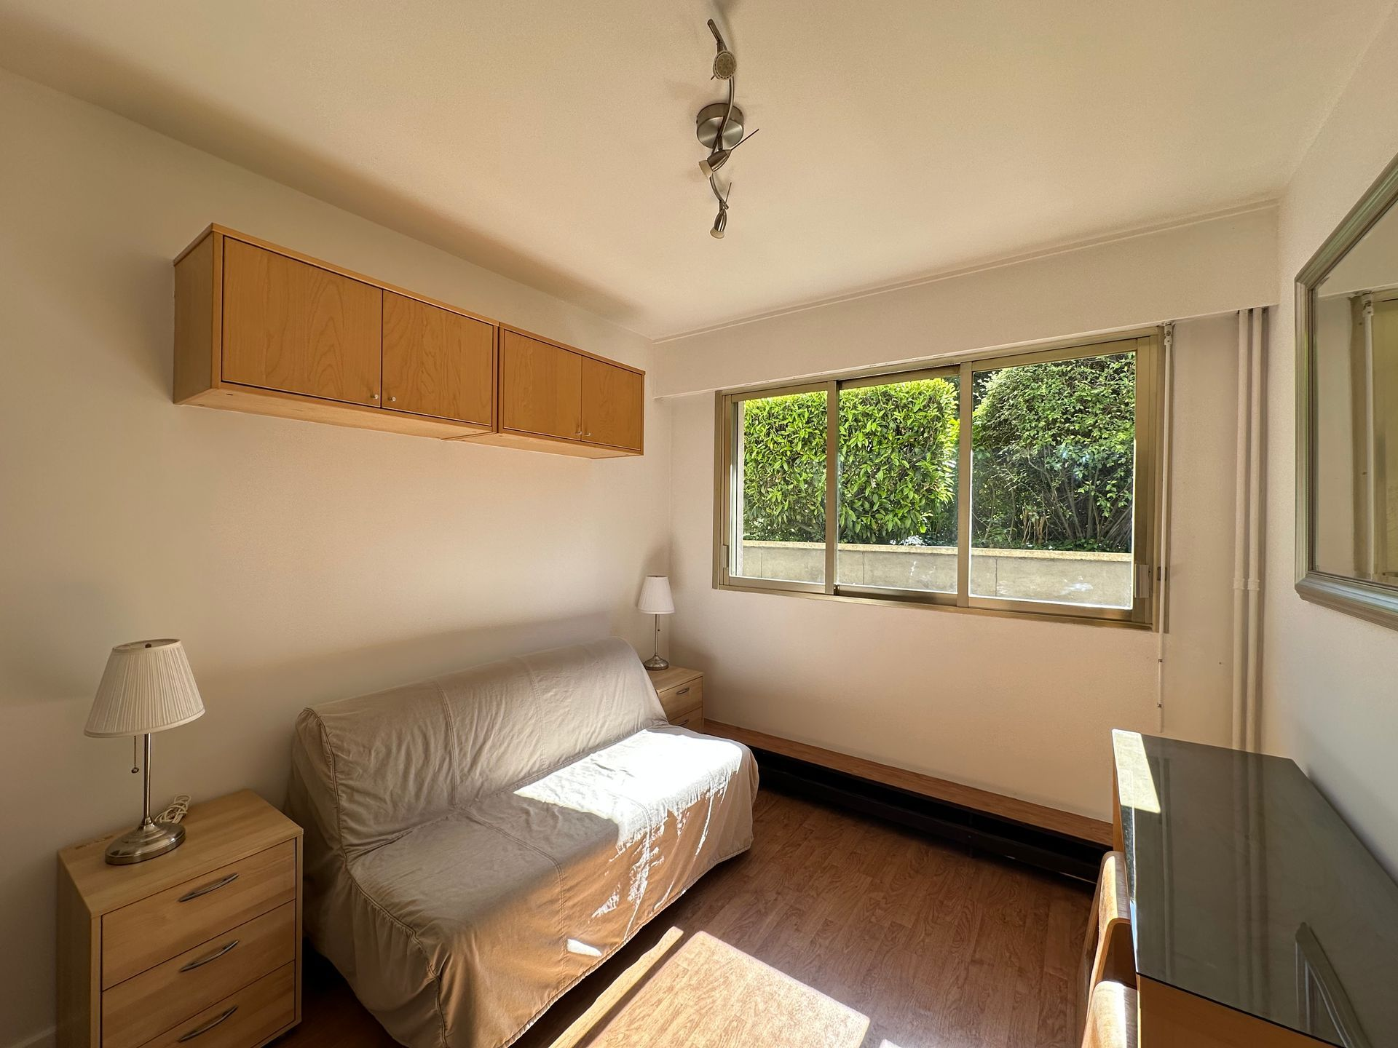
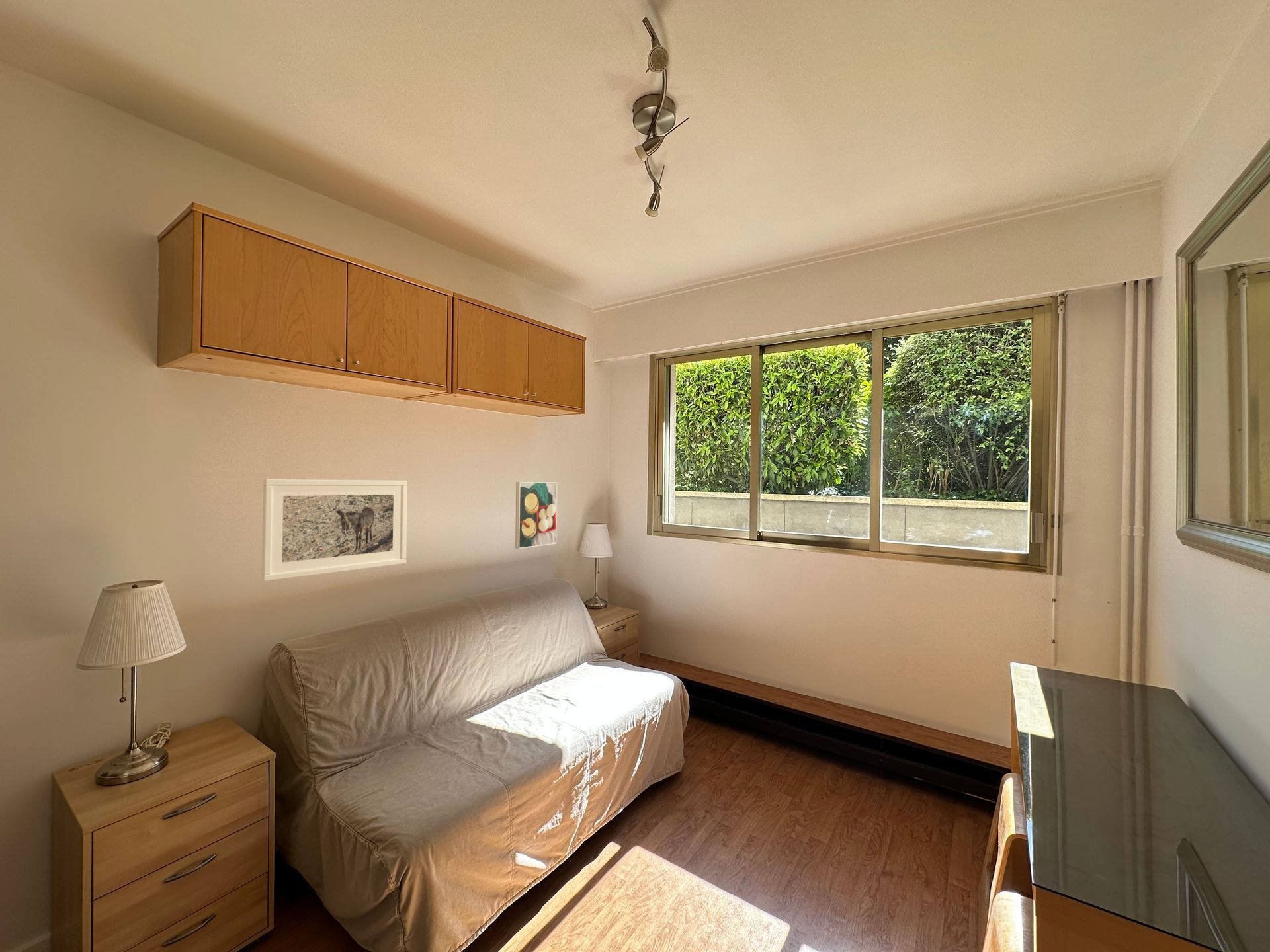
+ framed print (342, 525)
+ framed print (536, 514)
